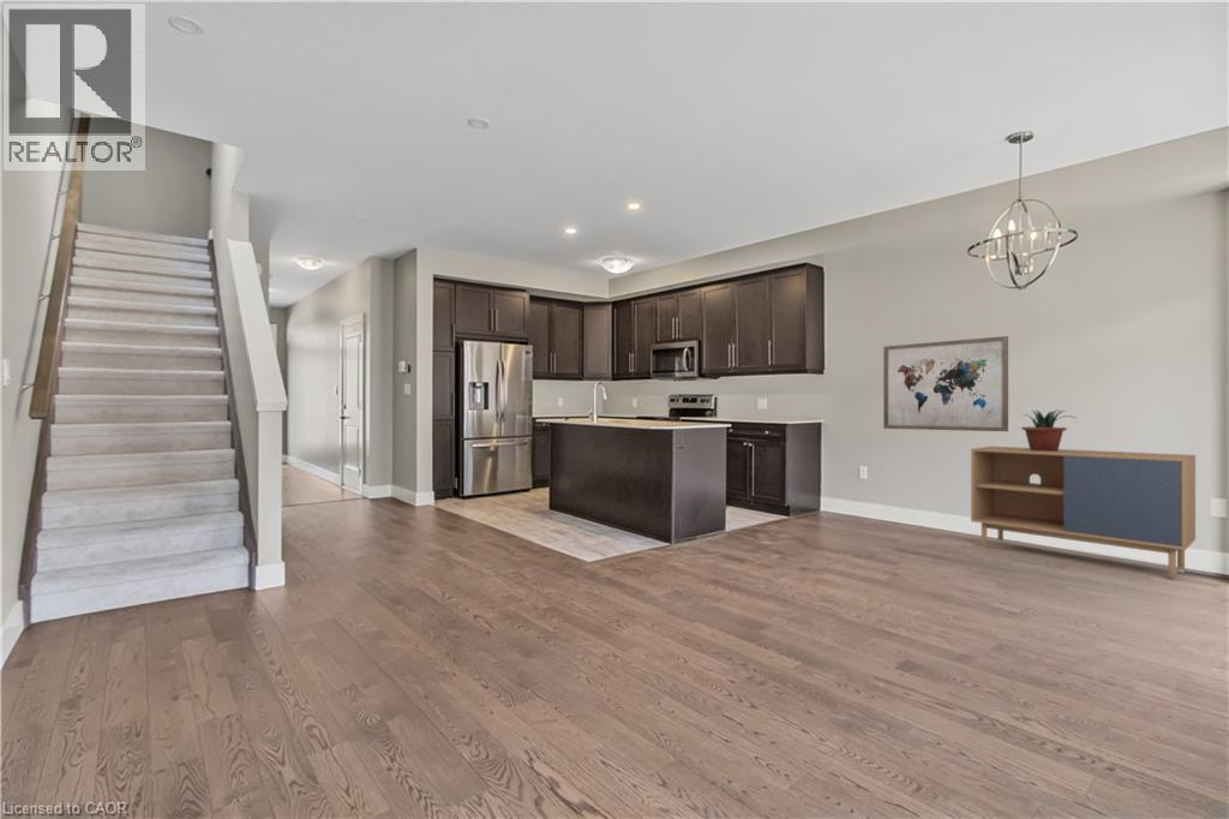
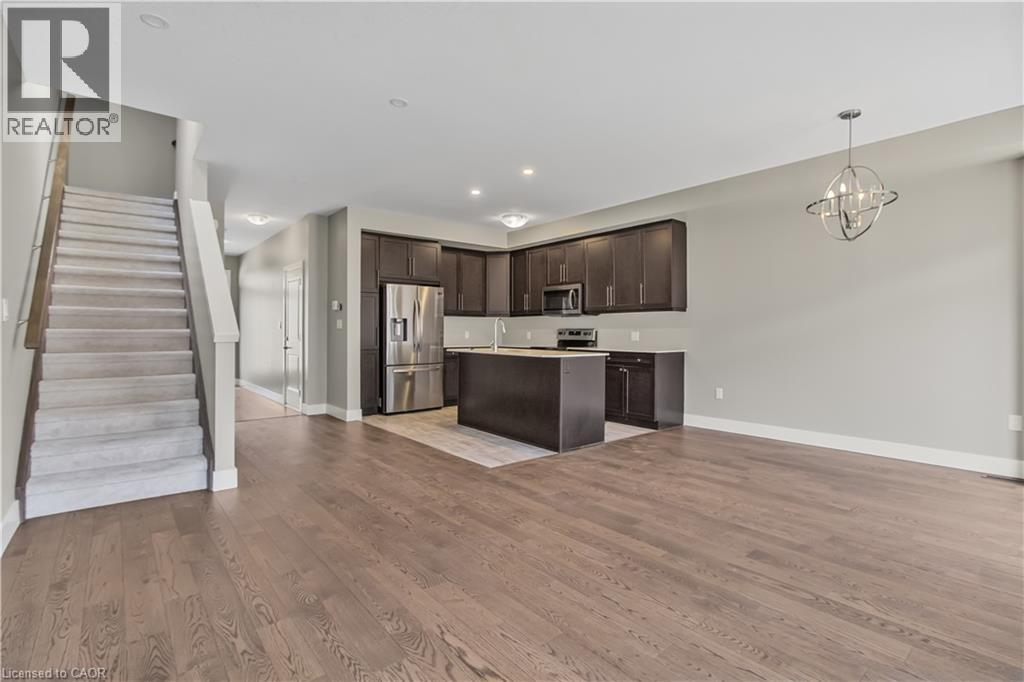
- potted plant (1048, 430)
- wall art (941, 385)
- storage cabinet (1074, 504)
